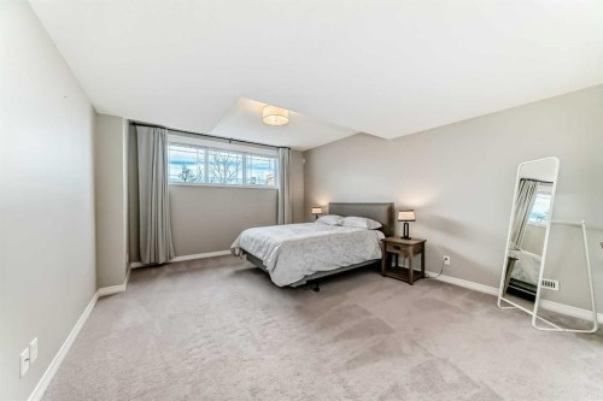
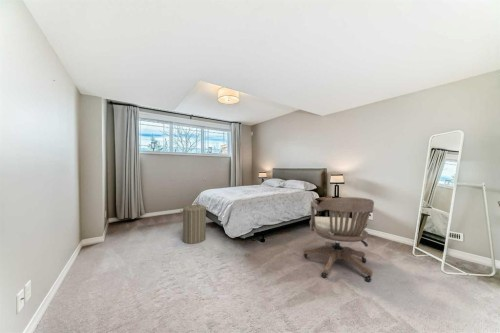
+ chair (338, 228)
+ laundry hamper (194, 220)
